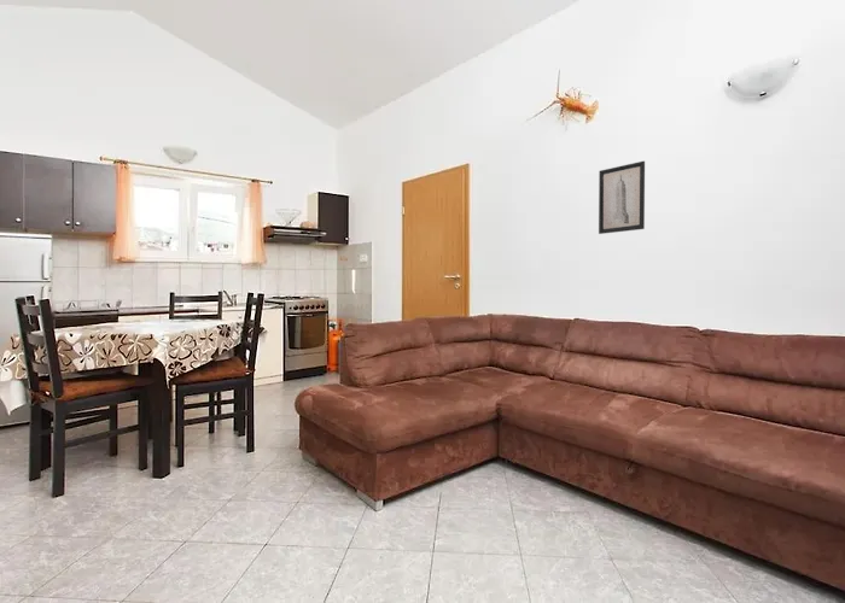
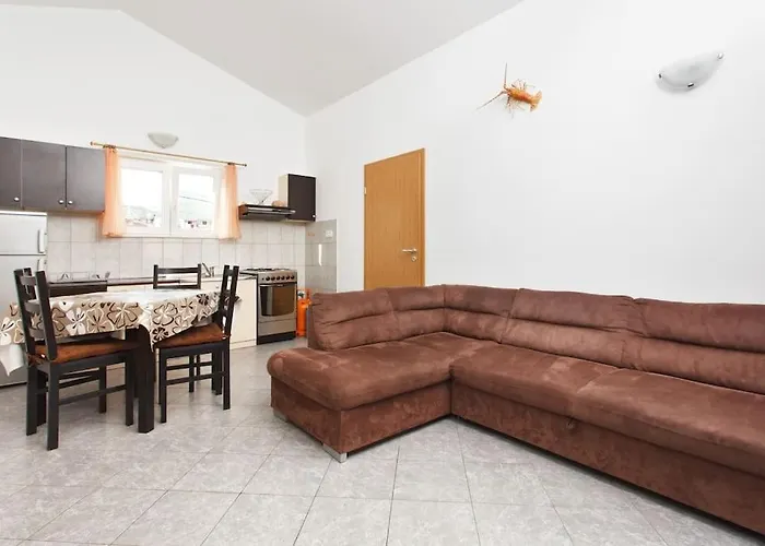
- wall art (620, 198)
